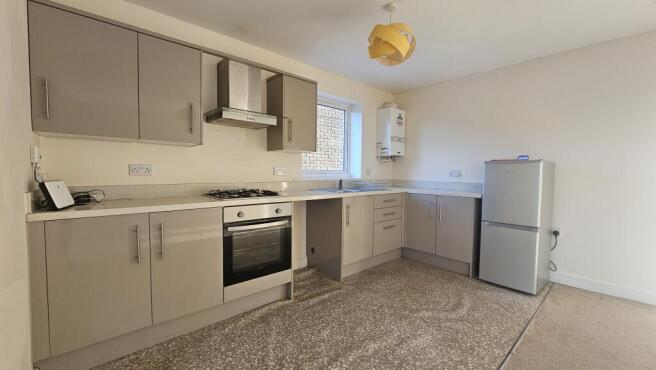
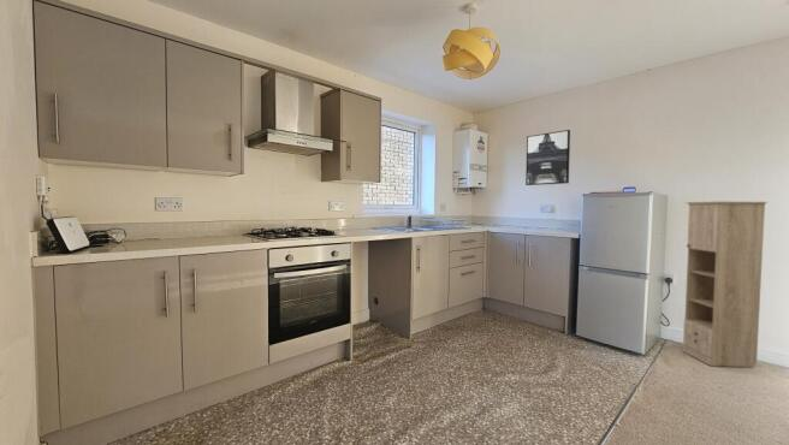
+ wall art (546, 159)
+ storage cabinet (720, 280)
